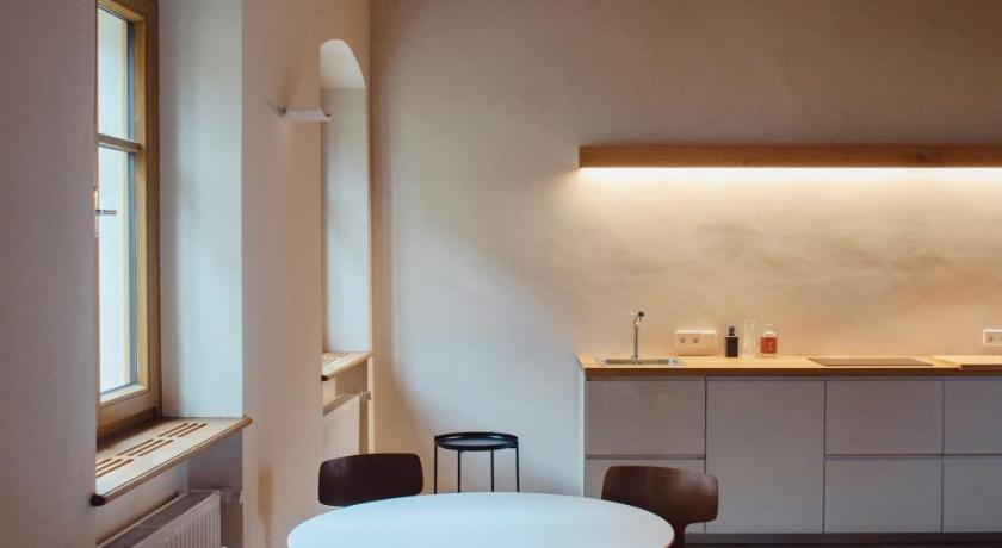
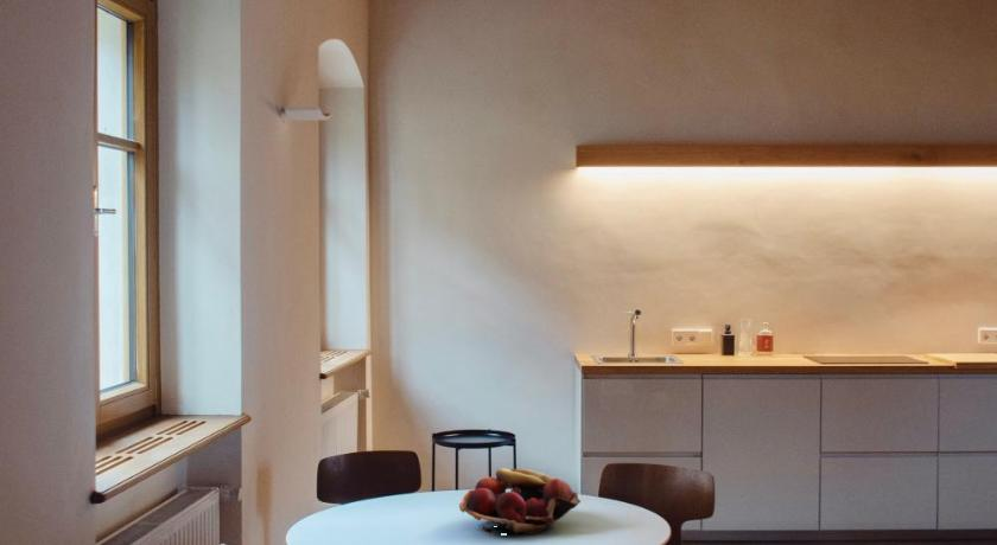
+ fruit basket (517, 498)
